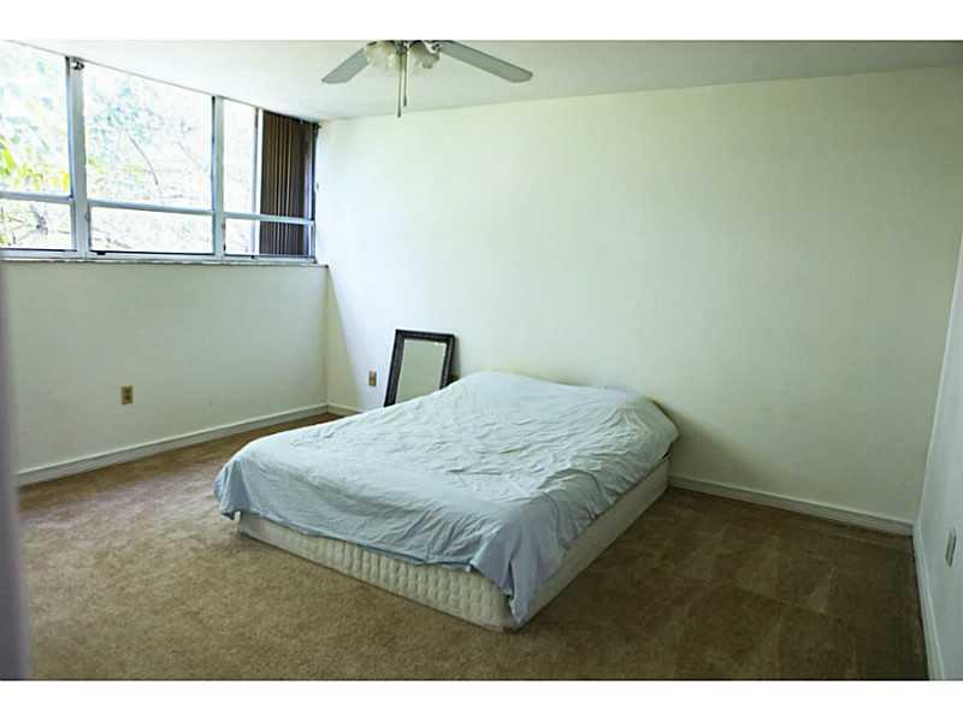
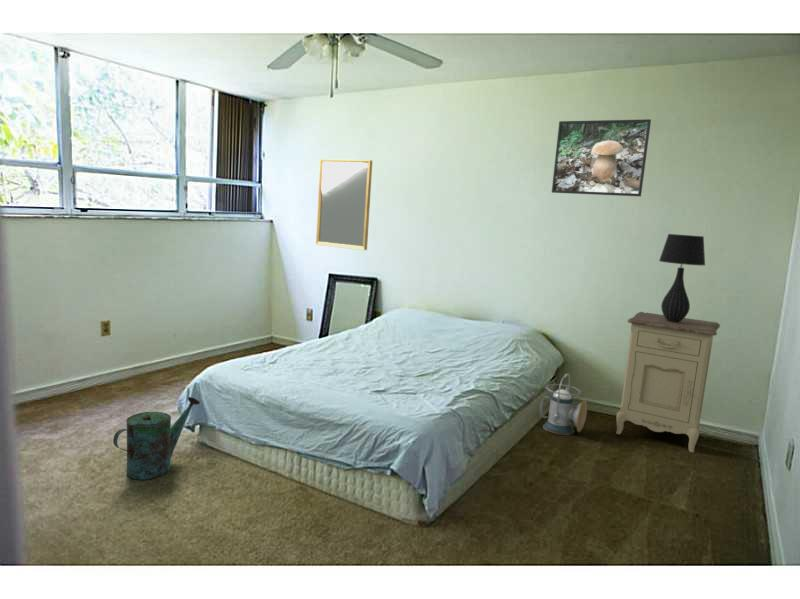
+ home mirror (343, 204)
+ table lamp (679, 278)
+ lantern (563, 401)
+ nightstand (665, 379)
+ watering can (159, 436)
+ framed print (598, 157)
